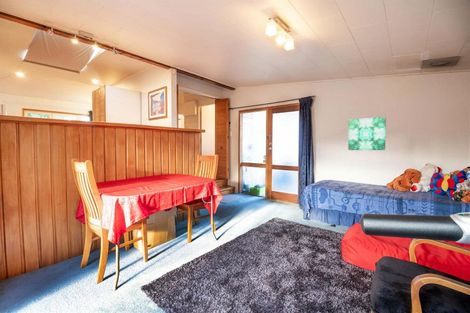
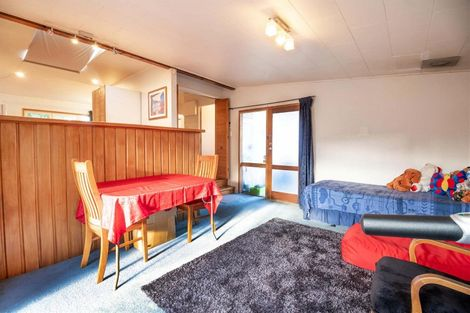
- wall art (366, 134)
